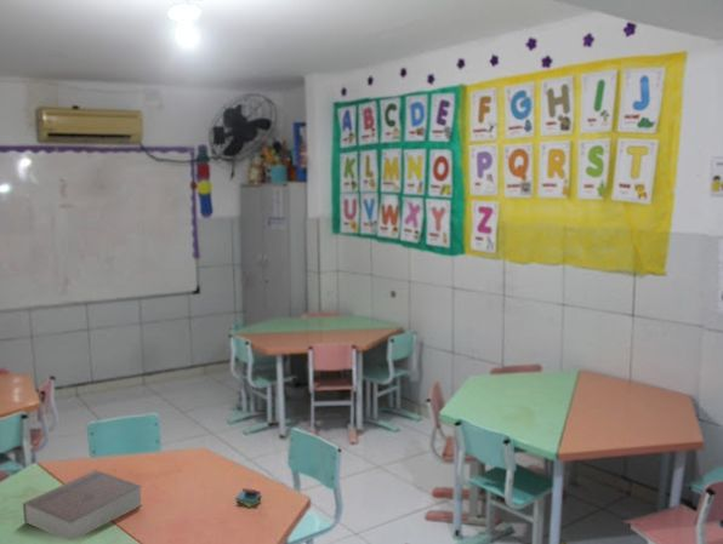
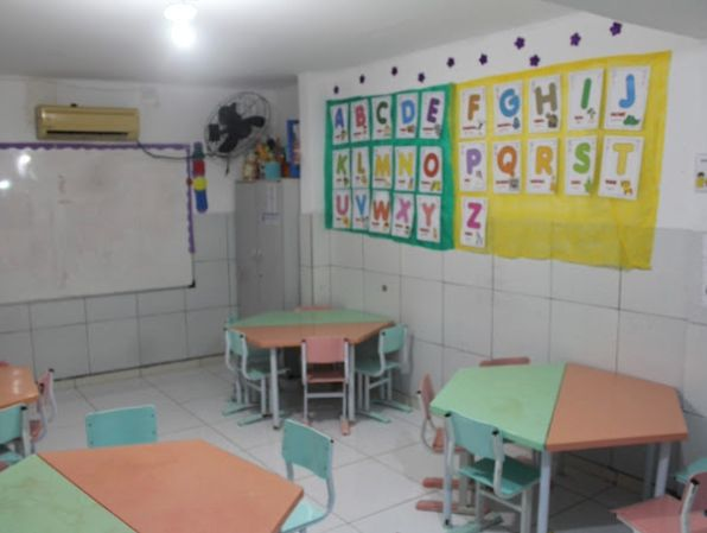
- sticky notes (250, 493)
- book (84, 503)
